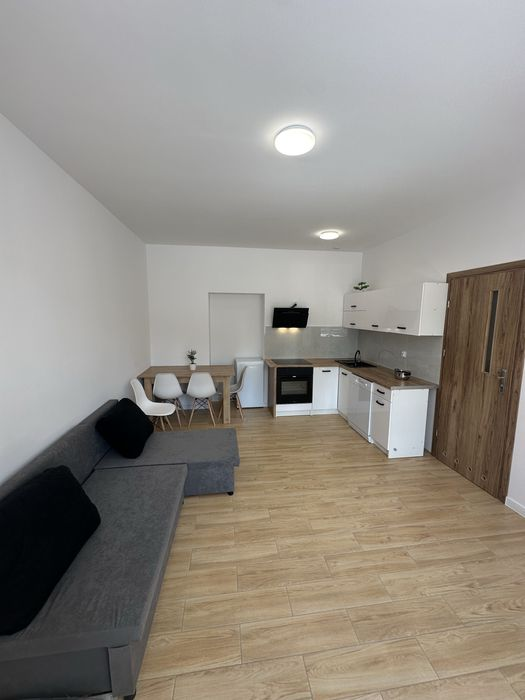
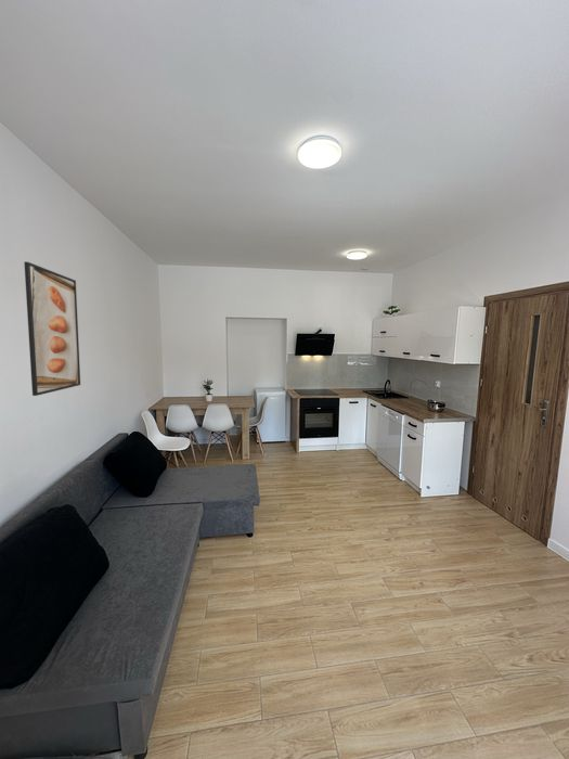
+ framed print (56, 332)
